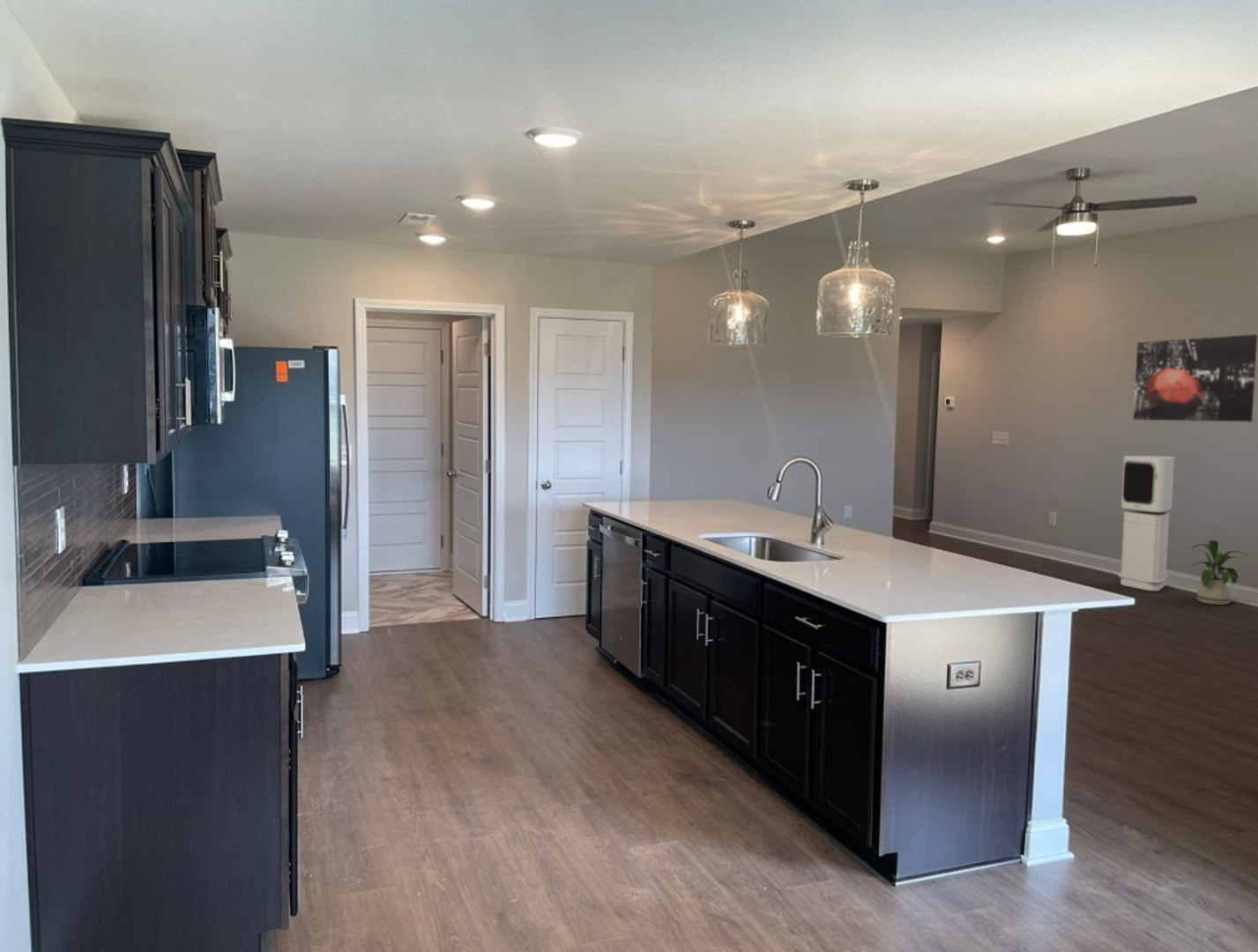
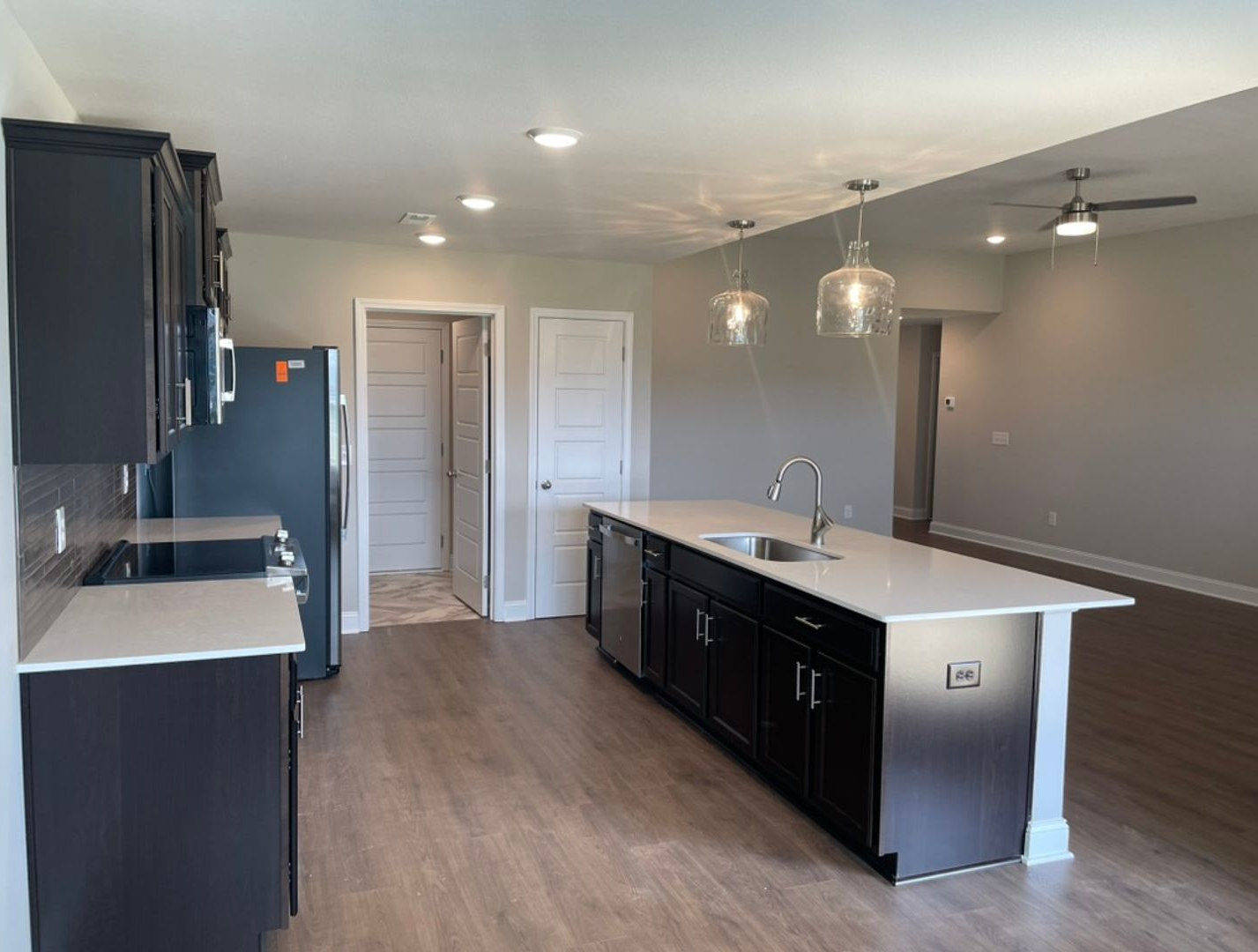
- wall art (1191, 380)
- air purifier (1152, 522)
- house plant (1221, 570)
